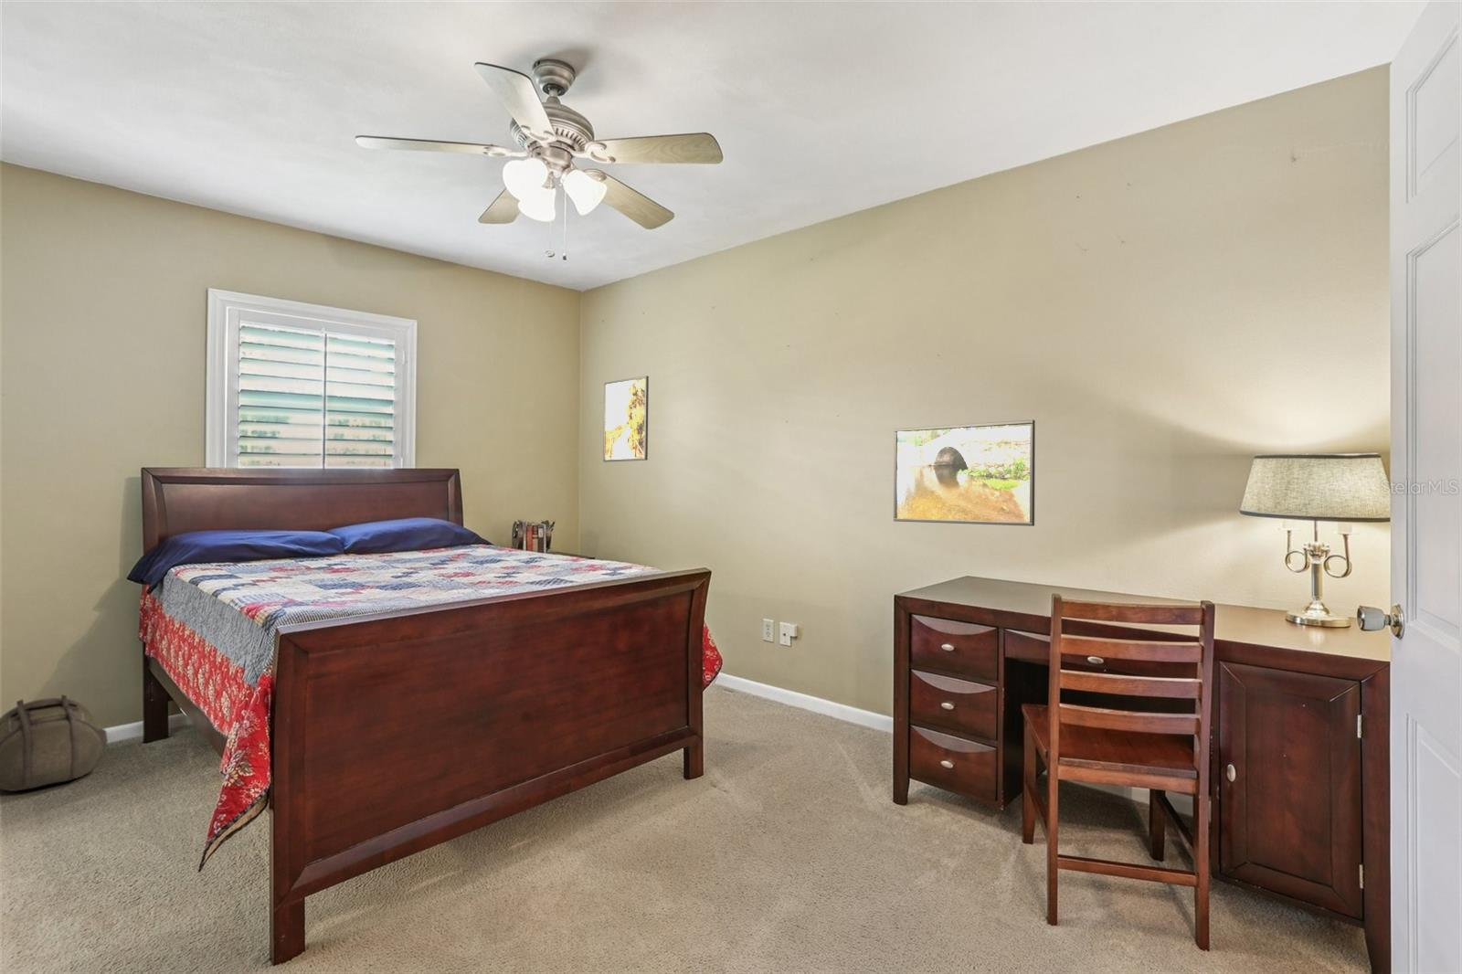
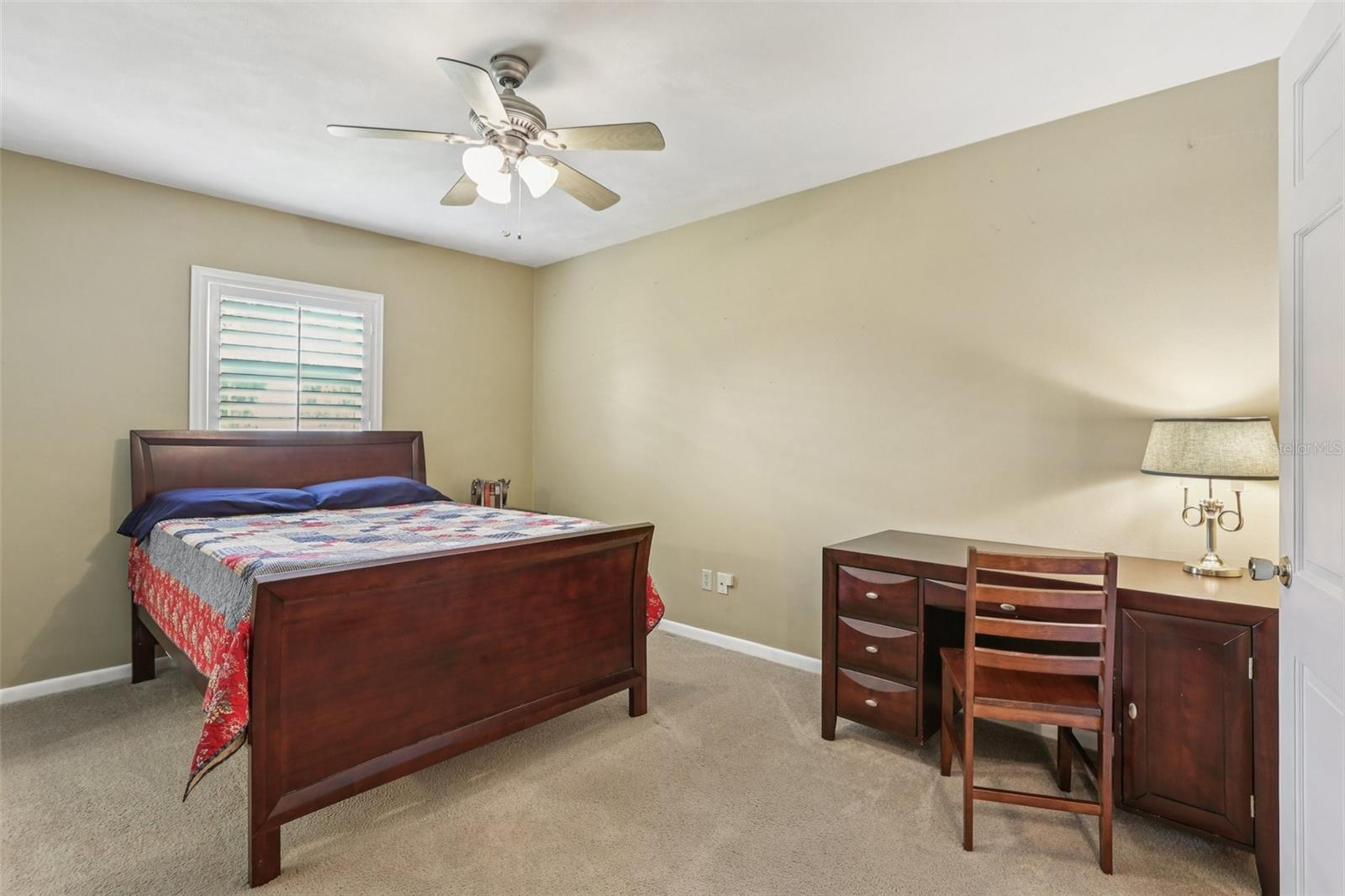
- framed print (960, 473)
- backpack (46, 736)
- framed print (625, 420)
